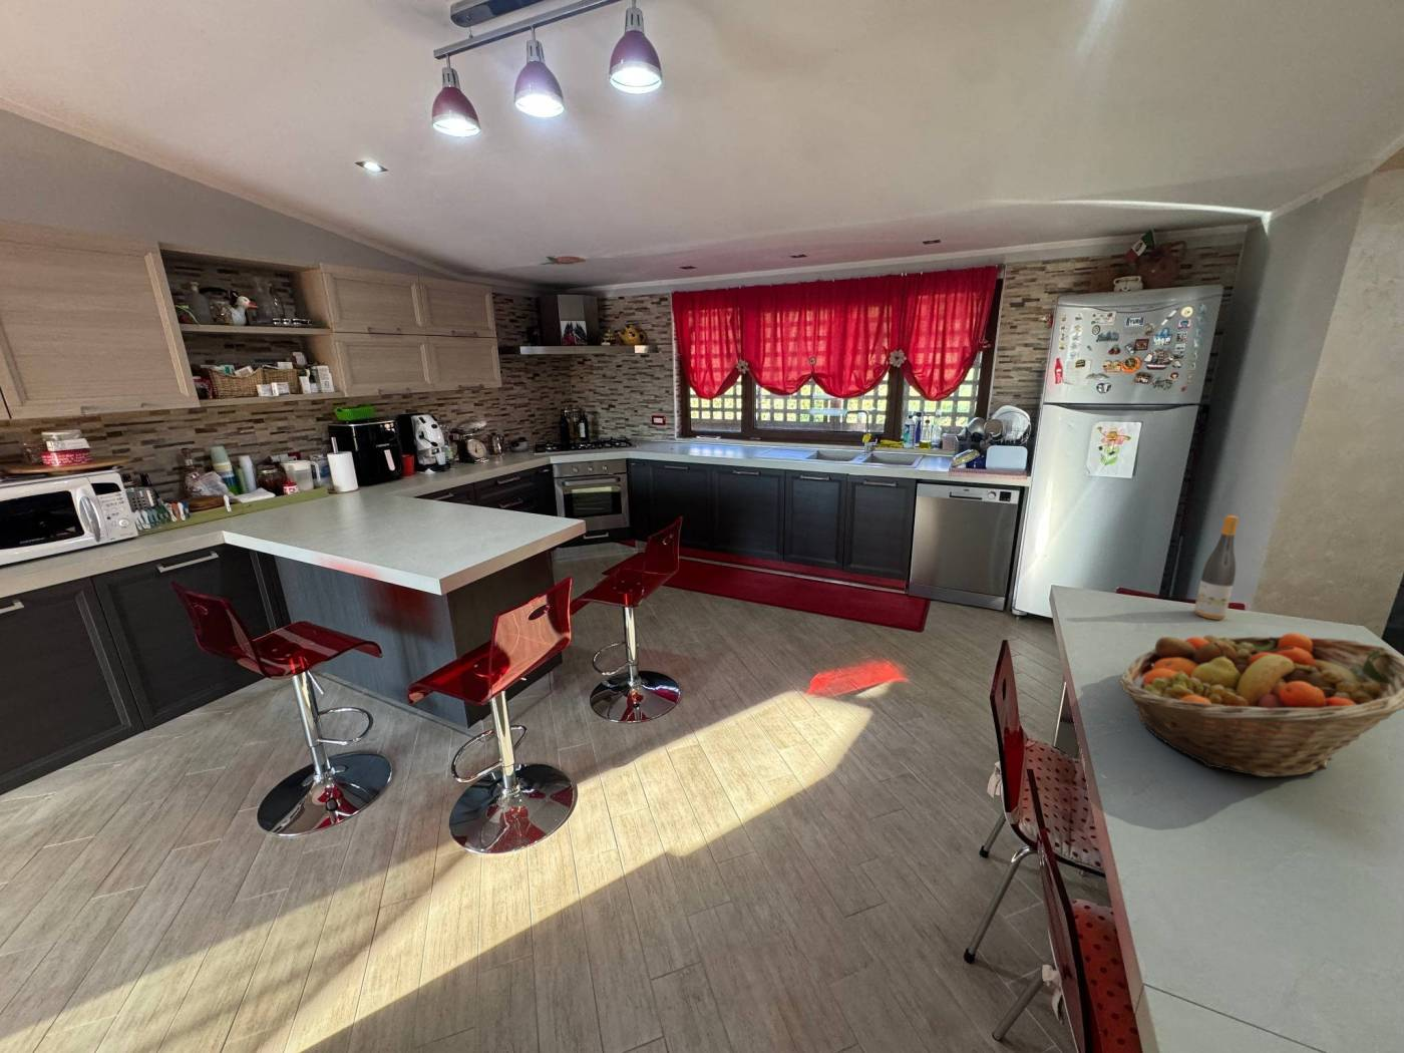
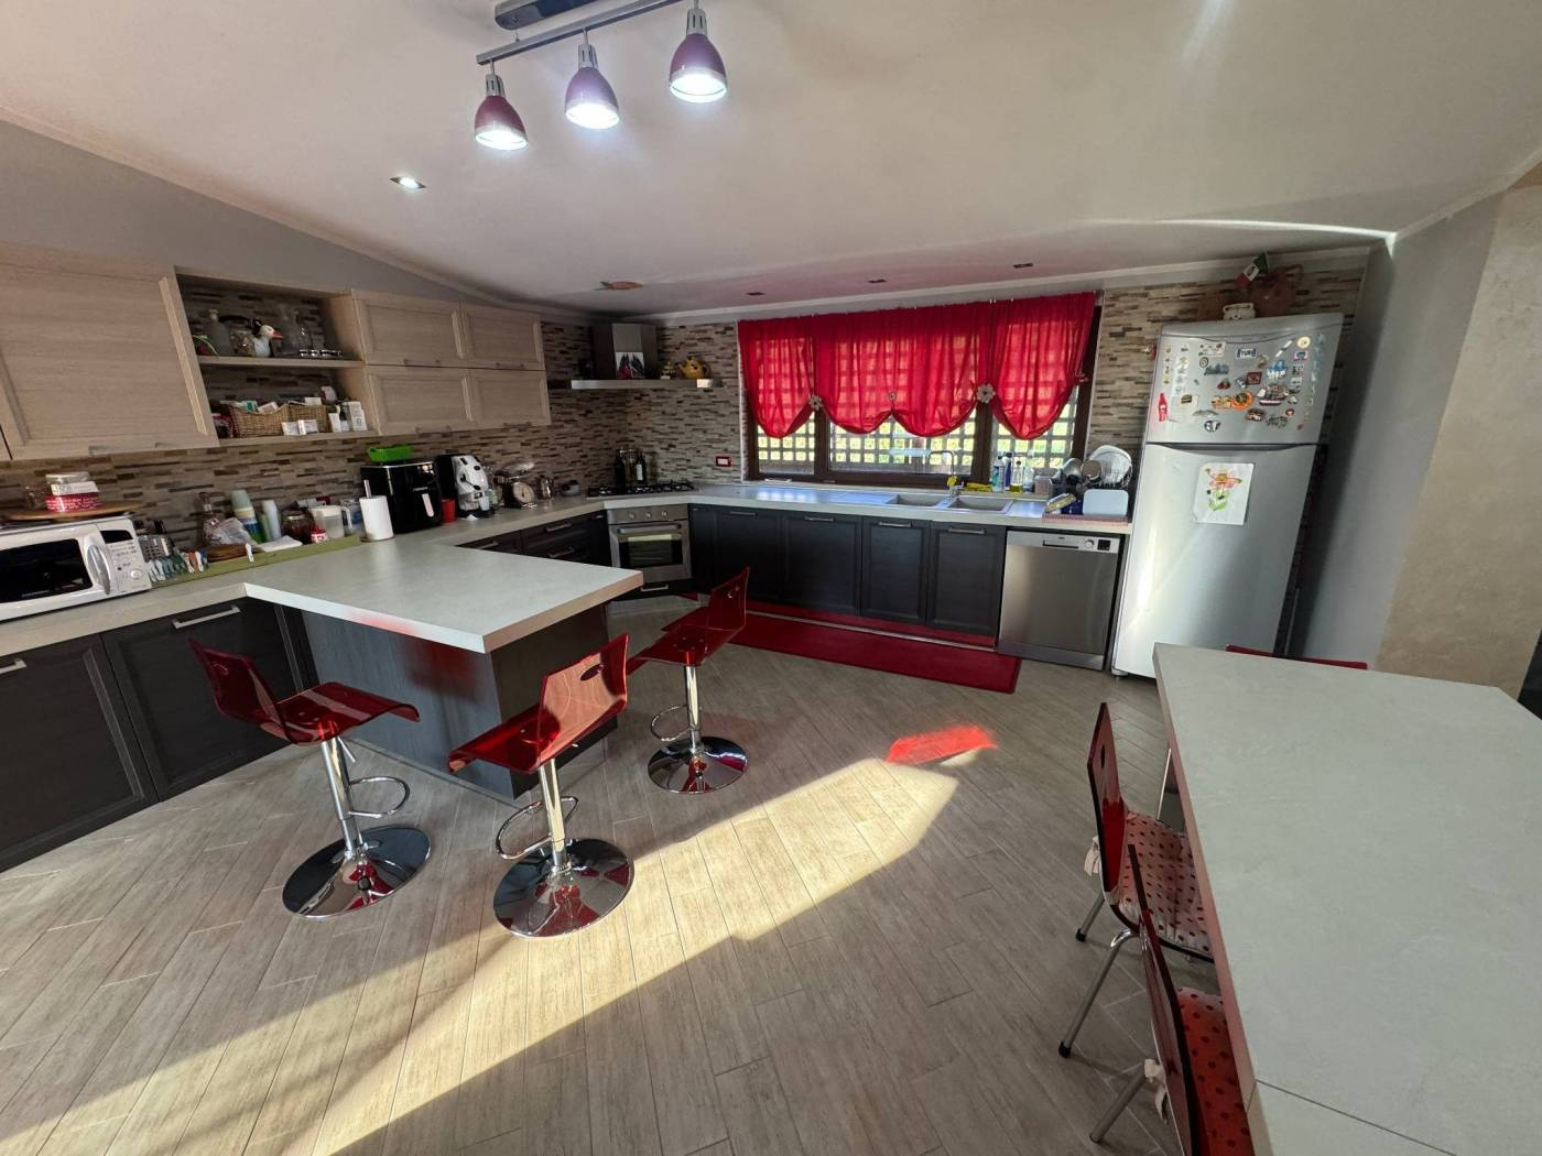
- fruit basket (1251, 689)
- wine bottle (1220, 566)
